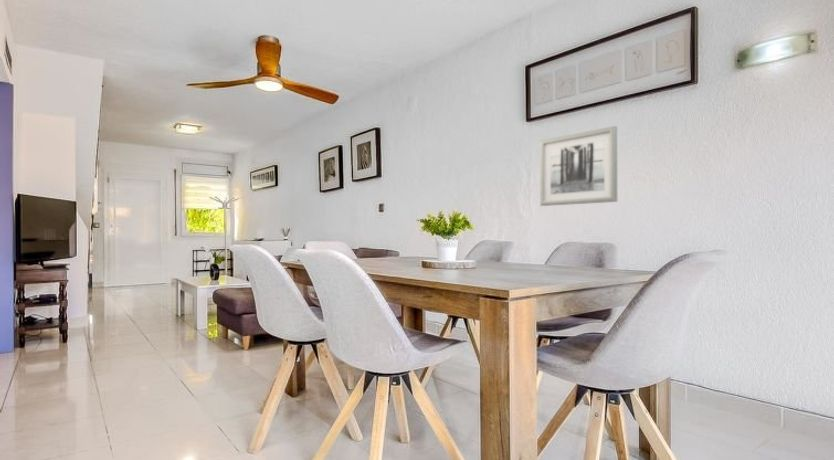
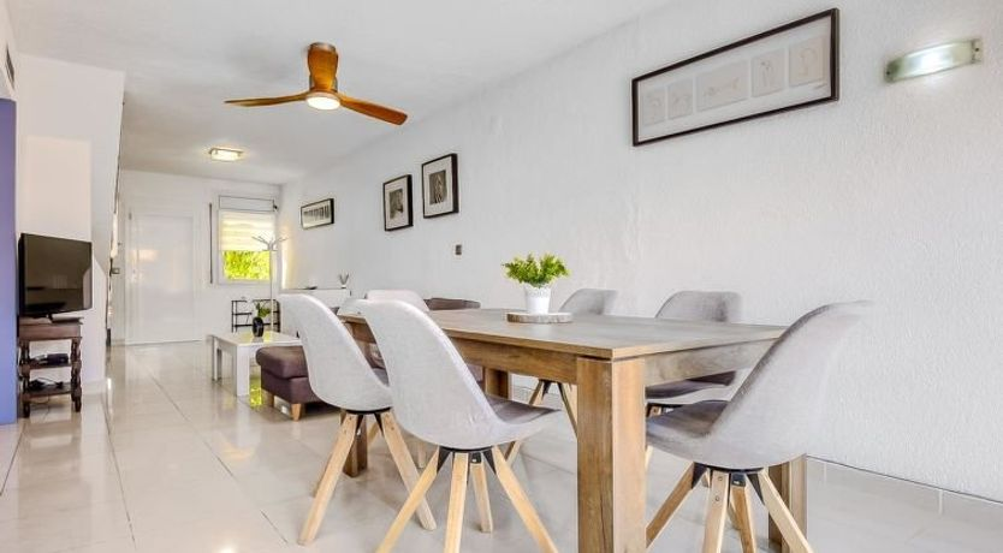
- wall art (575, 168)
